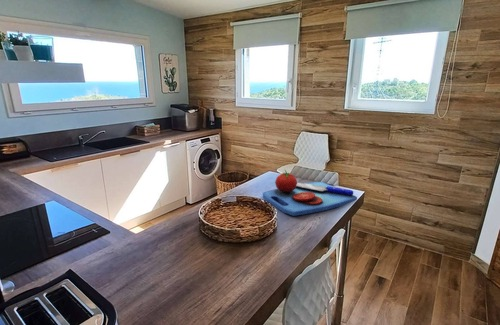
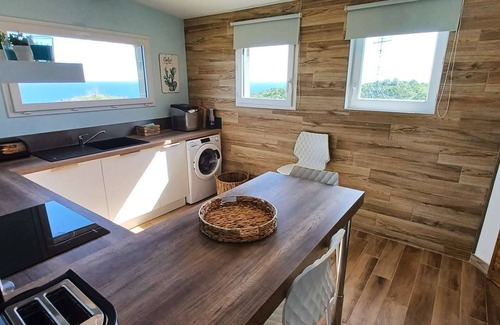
- chopping board (305, 183)
